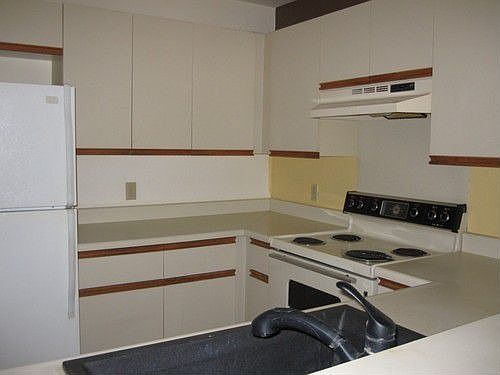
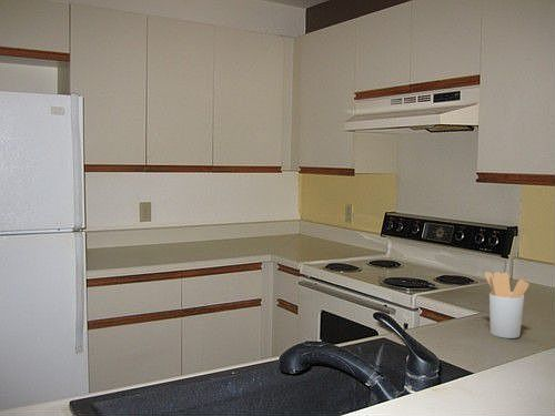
+ utensil holder (502, 302)
